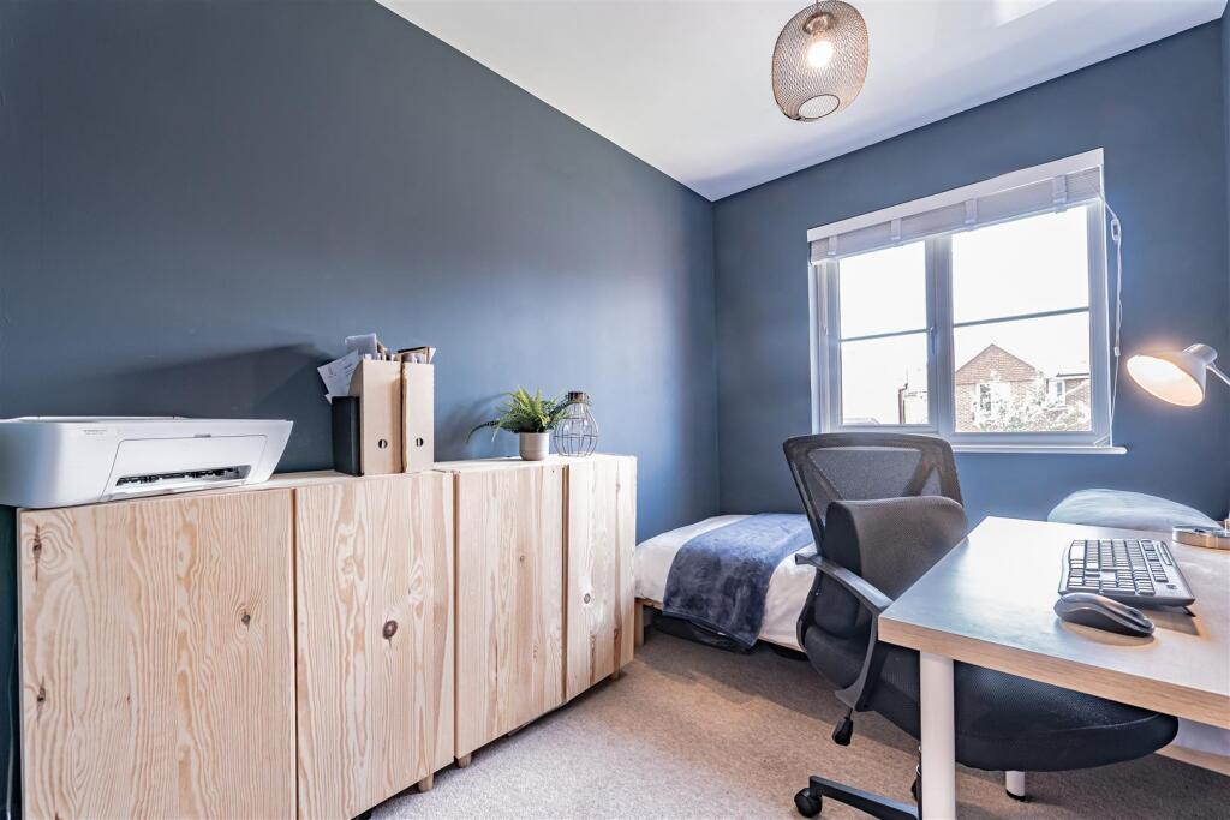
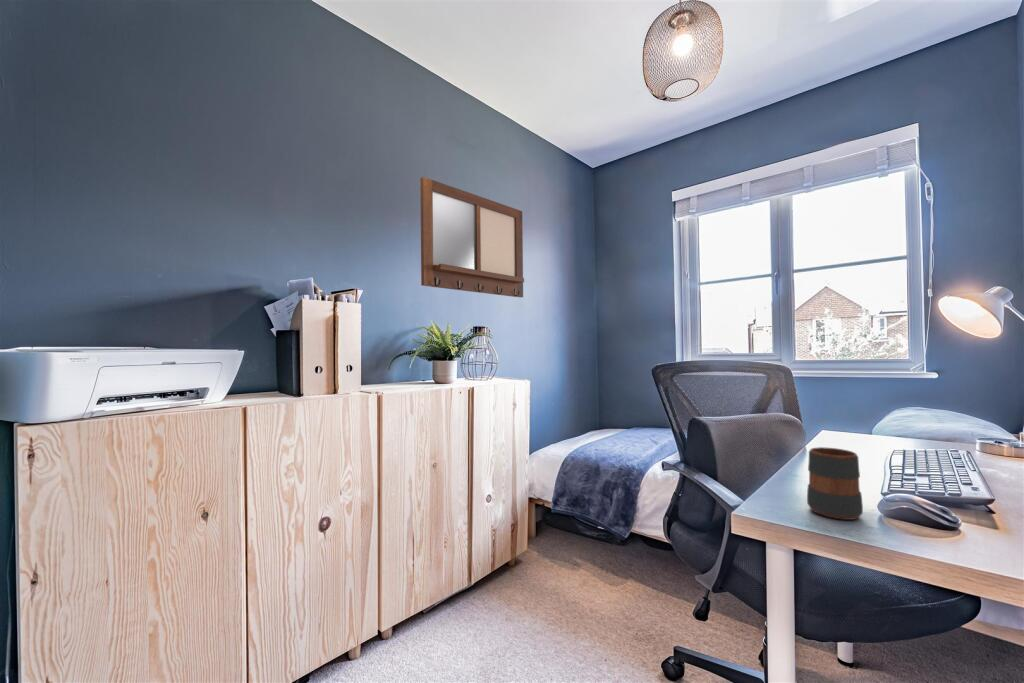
+ writing board (481, 243)
+ mug (838, 480)
